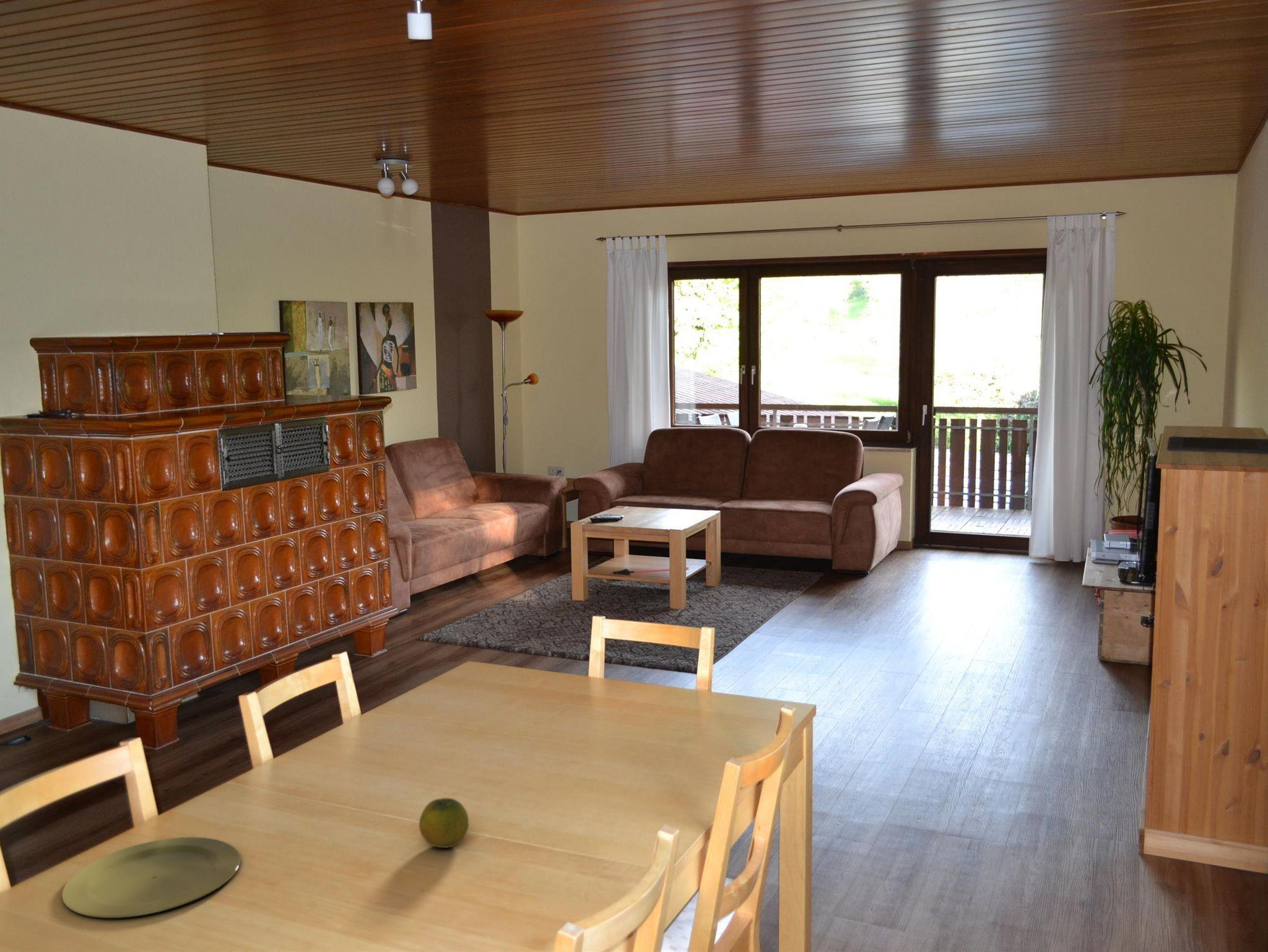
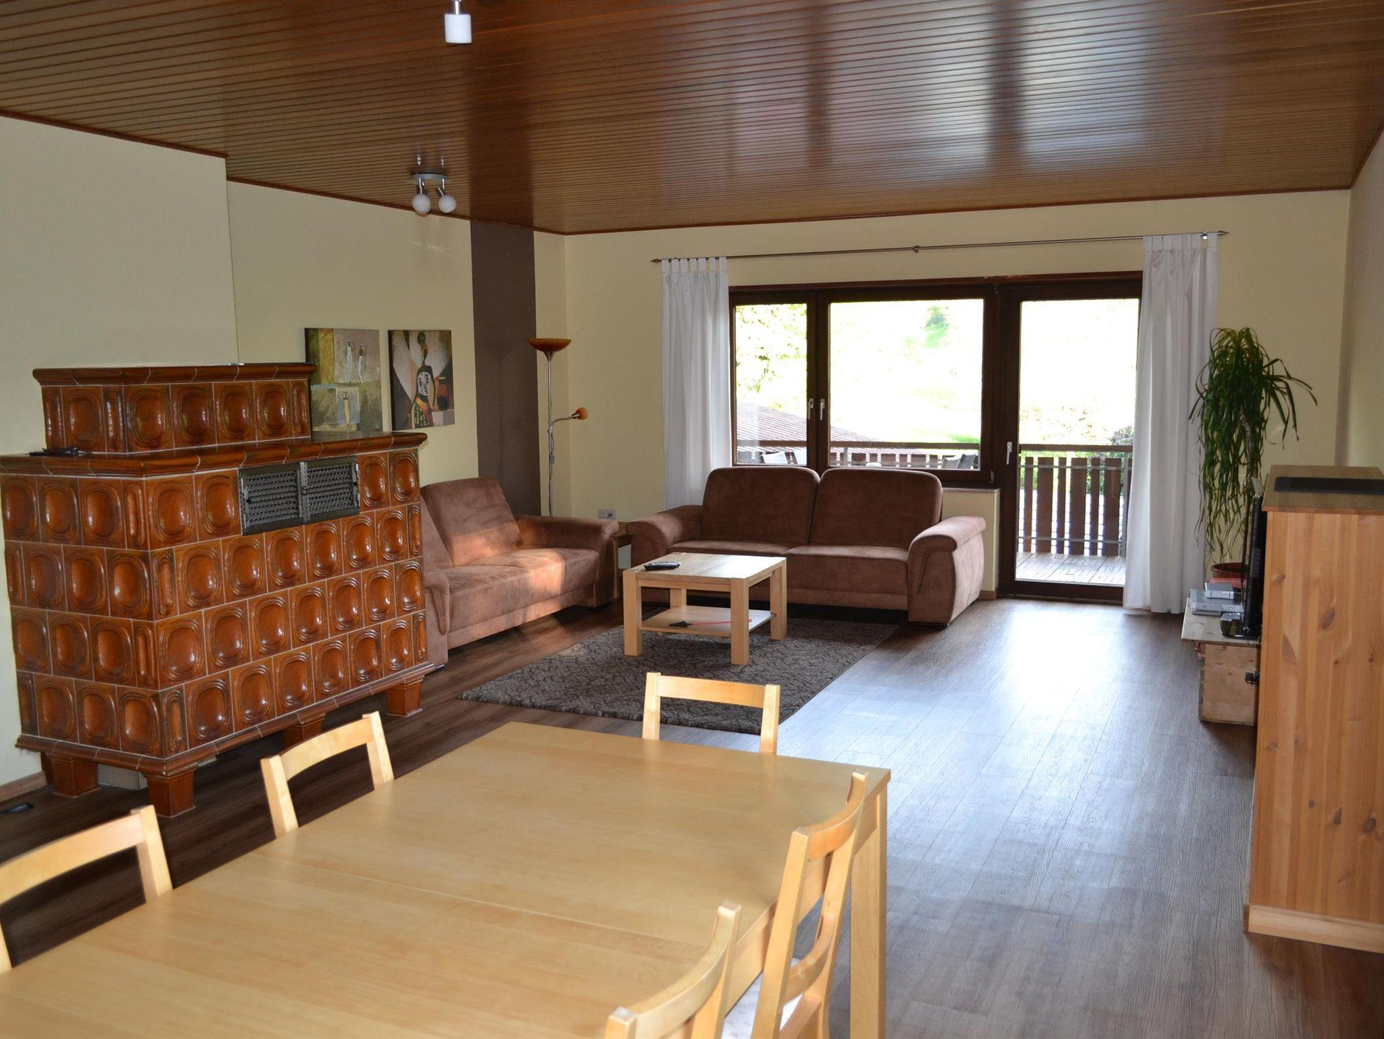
- fruit (444, 822)
- plate (154, 875)
